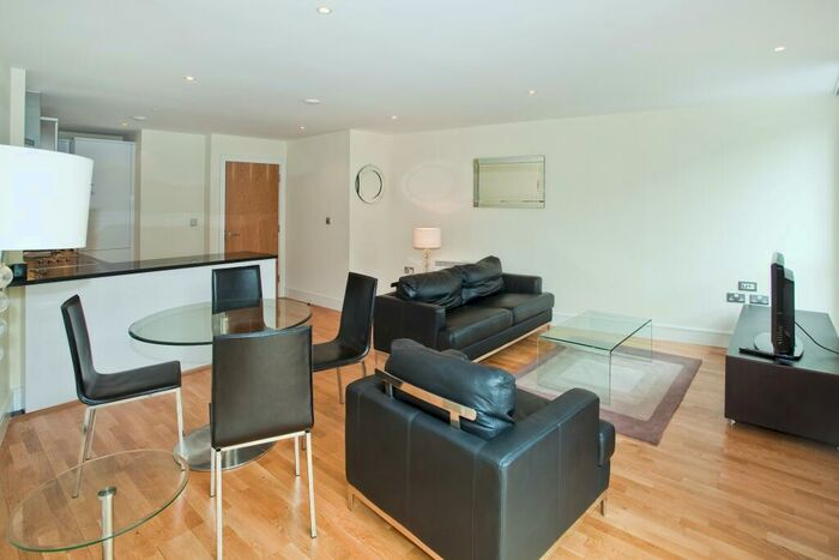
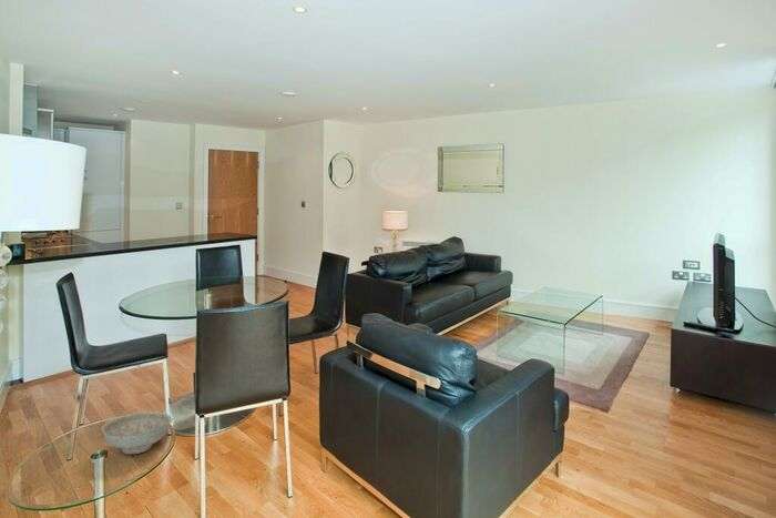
+ decorative bowl (137, 435)
